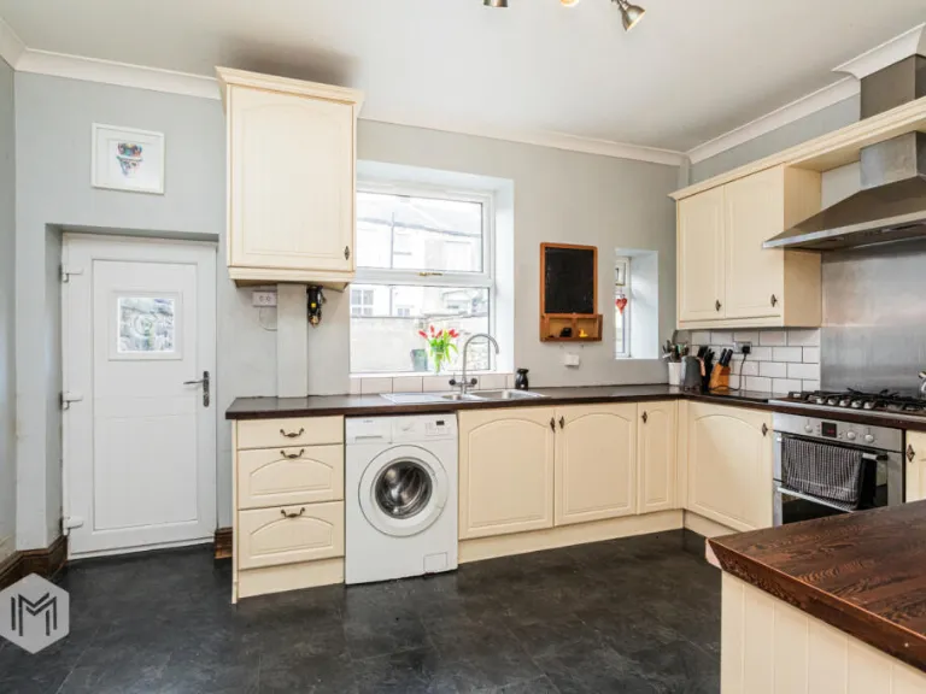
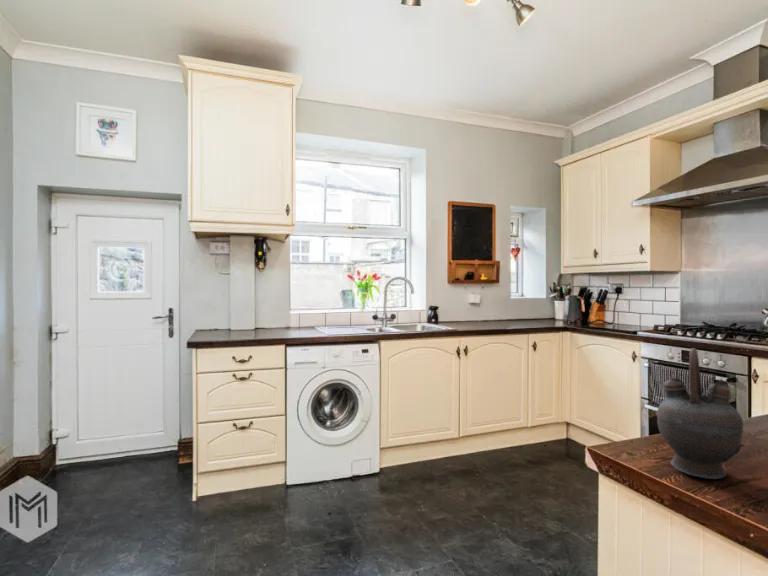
+ teapot (699, 408)
